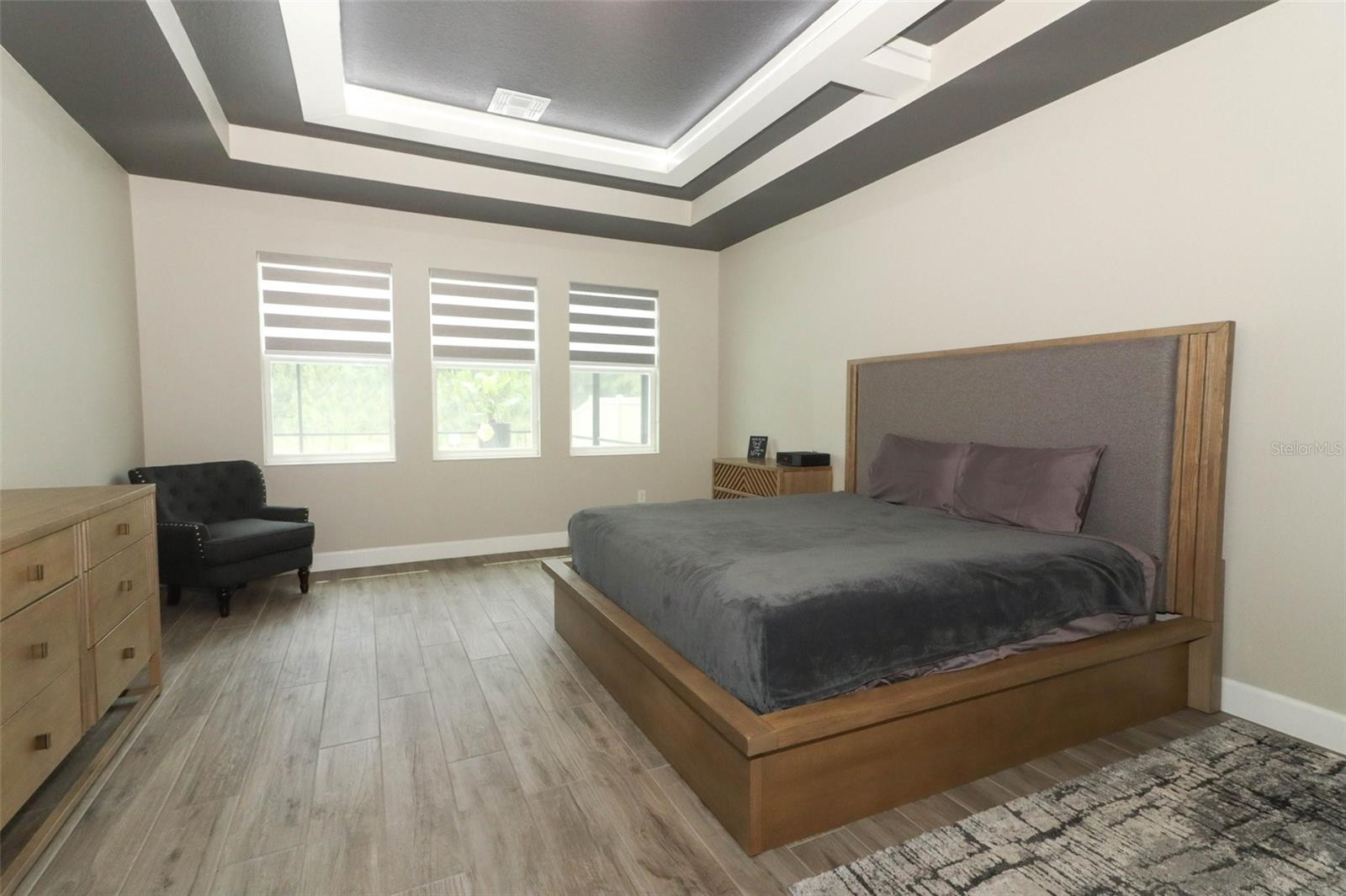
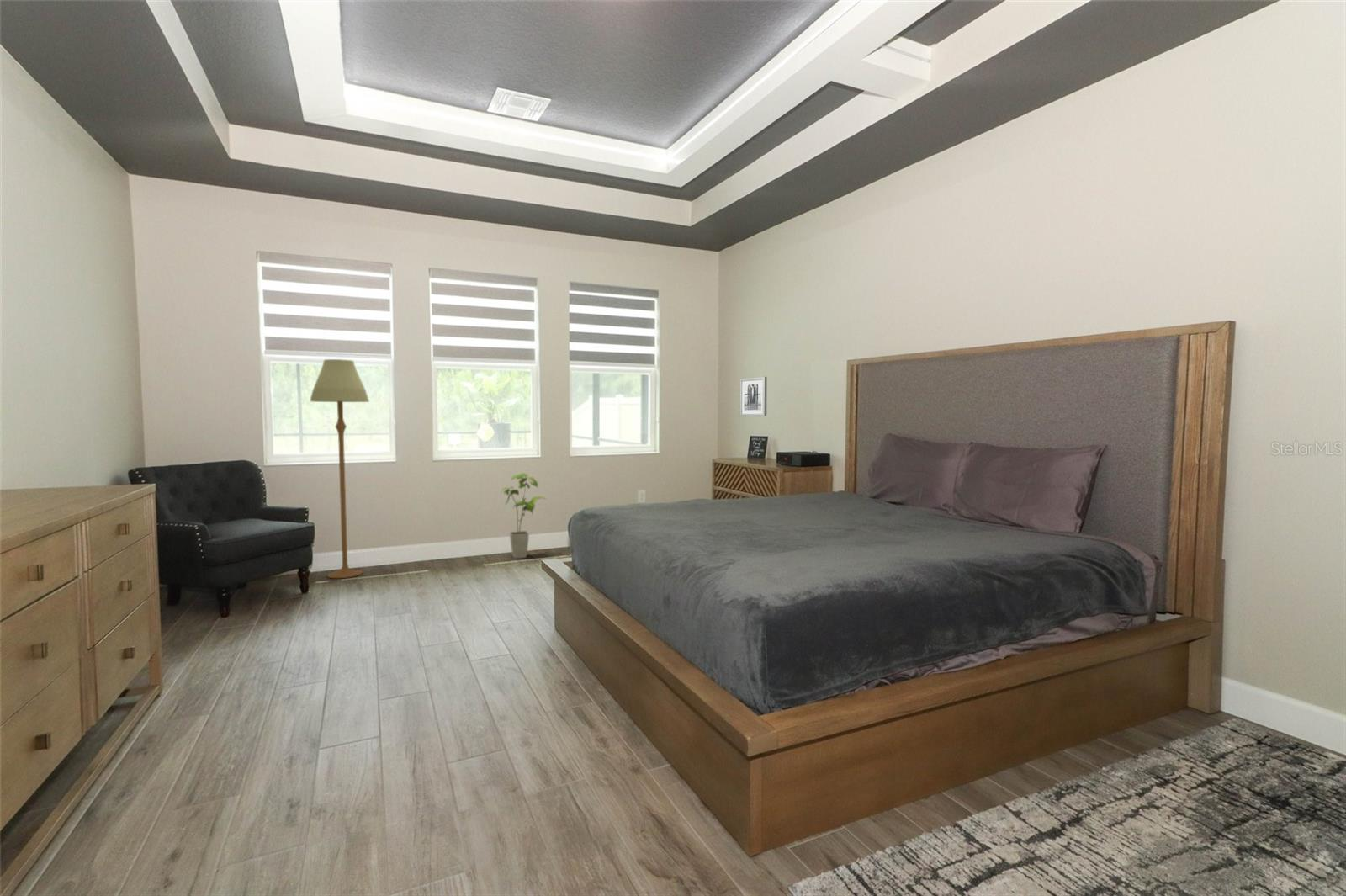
+ floor lamp (342, 468)
+ house plant (524, 515)
+ wall art (752, 397)
